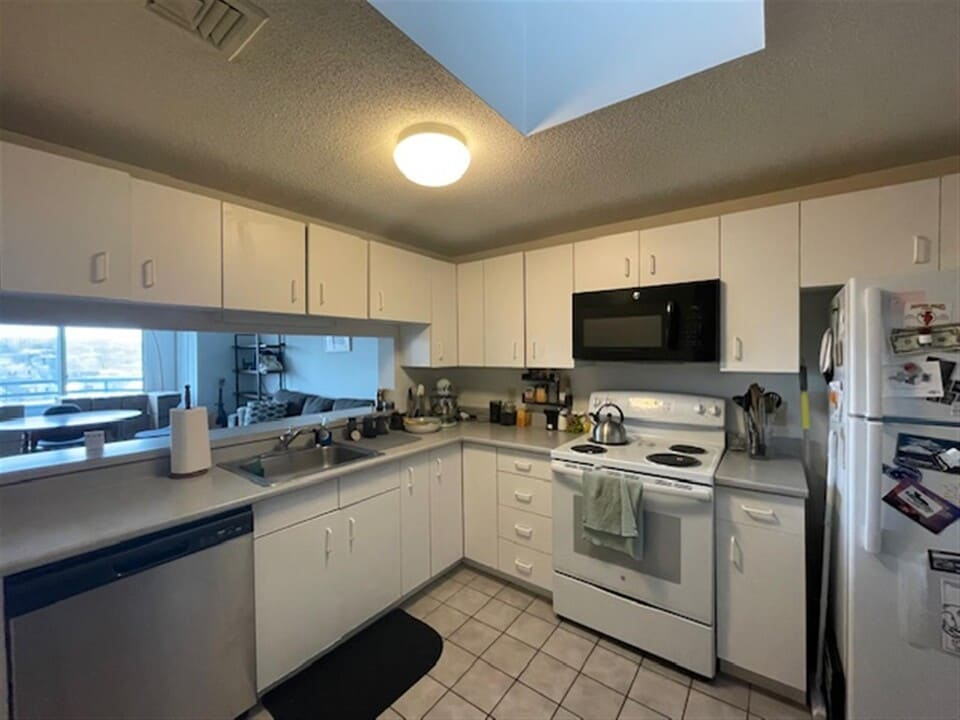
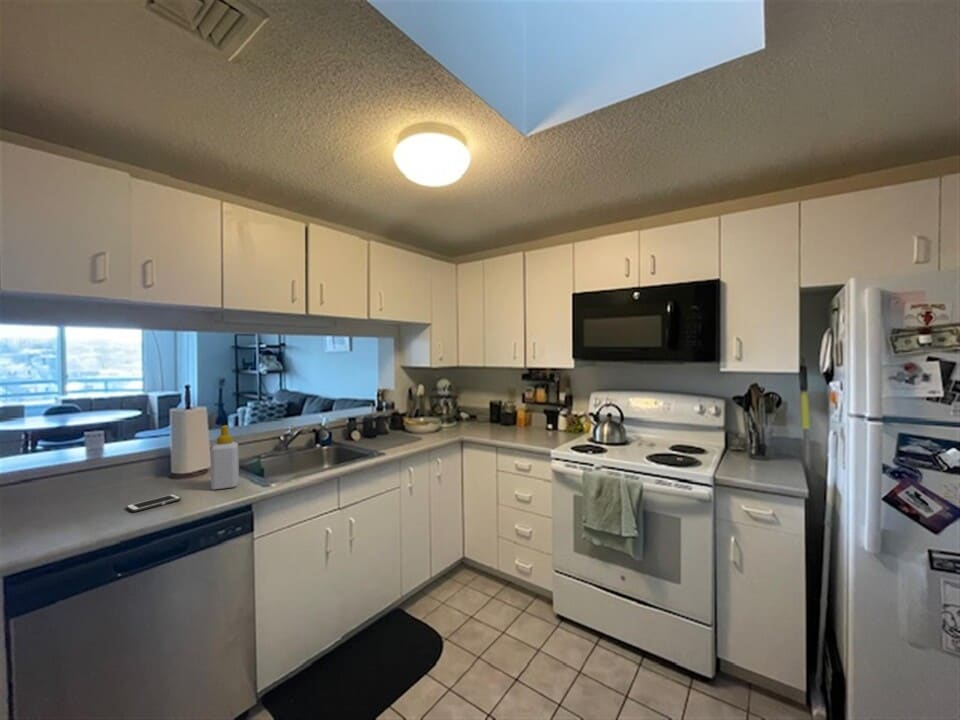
+ soap bottle (225, 456)
+ cell phone (154, 502)
